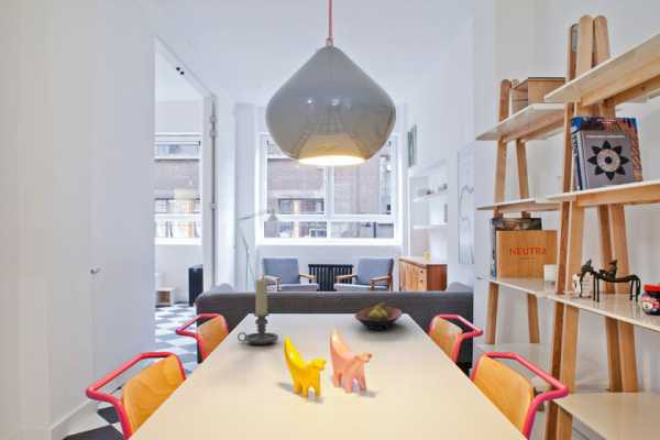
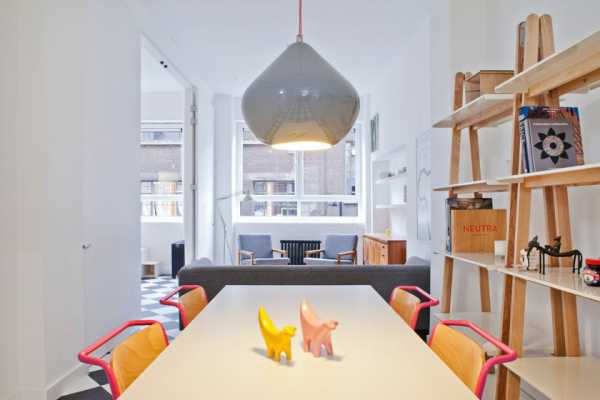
- fruit bowl (378, 314)
- candle holder (257, 310)
